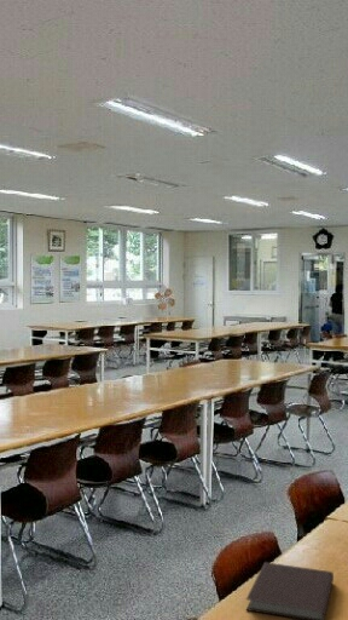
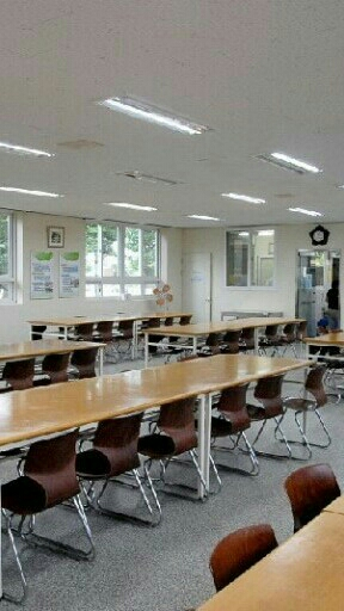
- notebook (291, 590)
